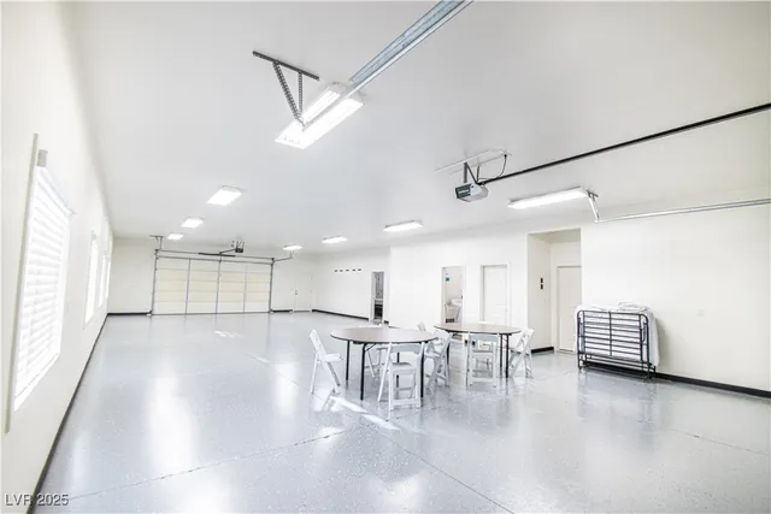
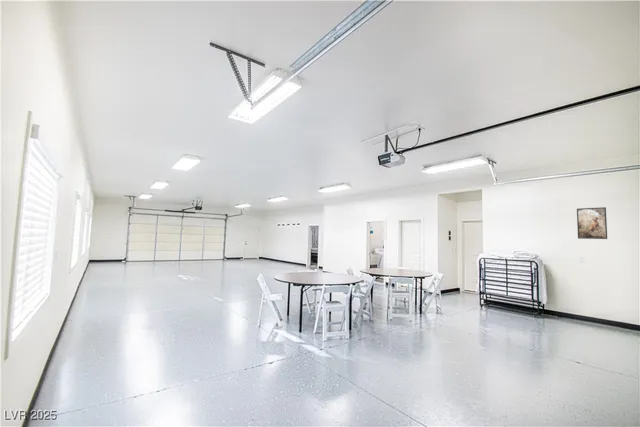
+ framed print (591, 223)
